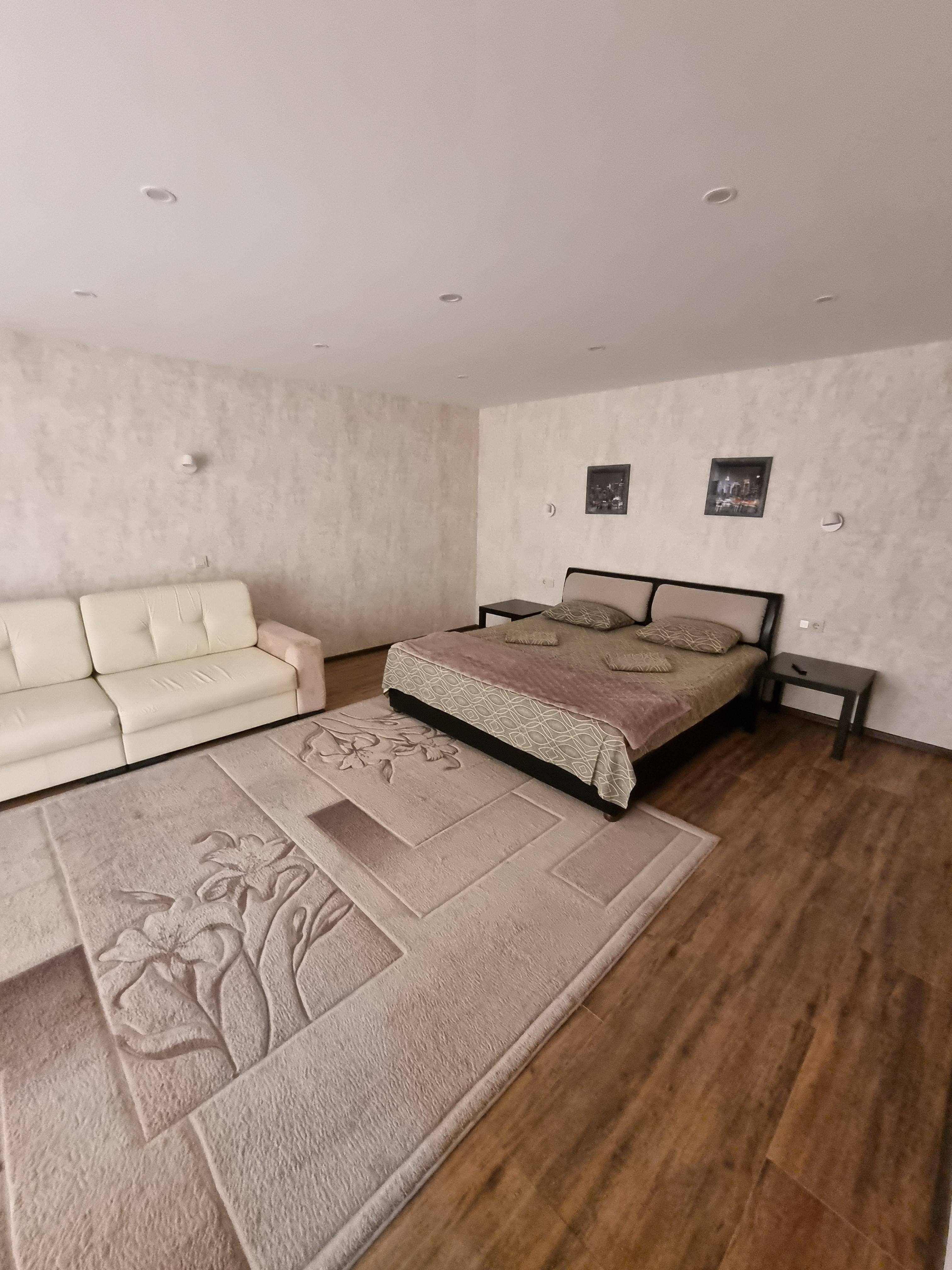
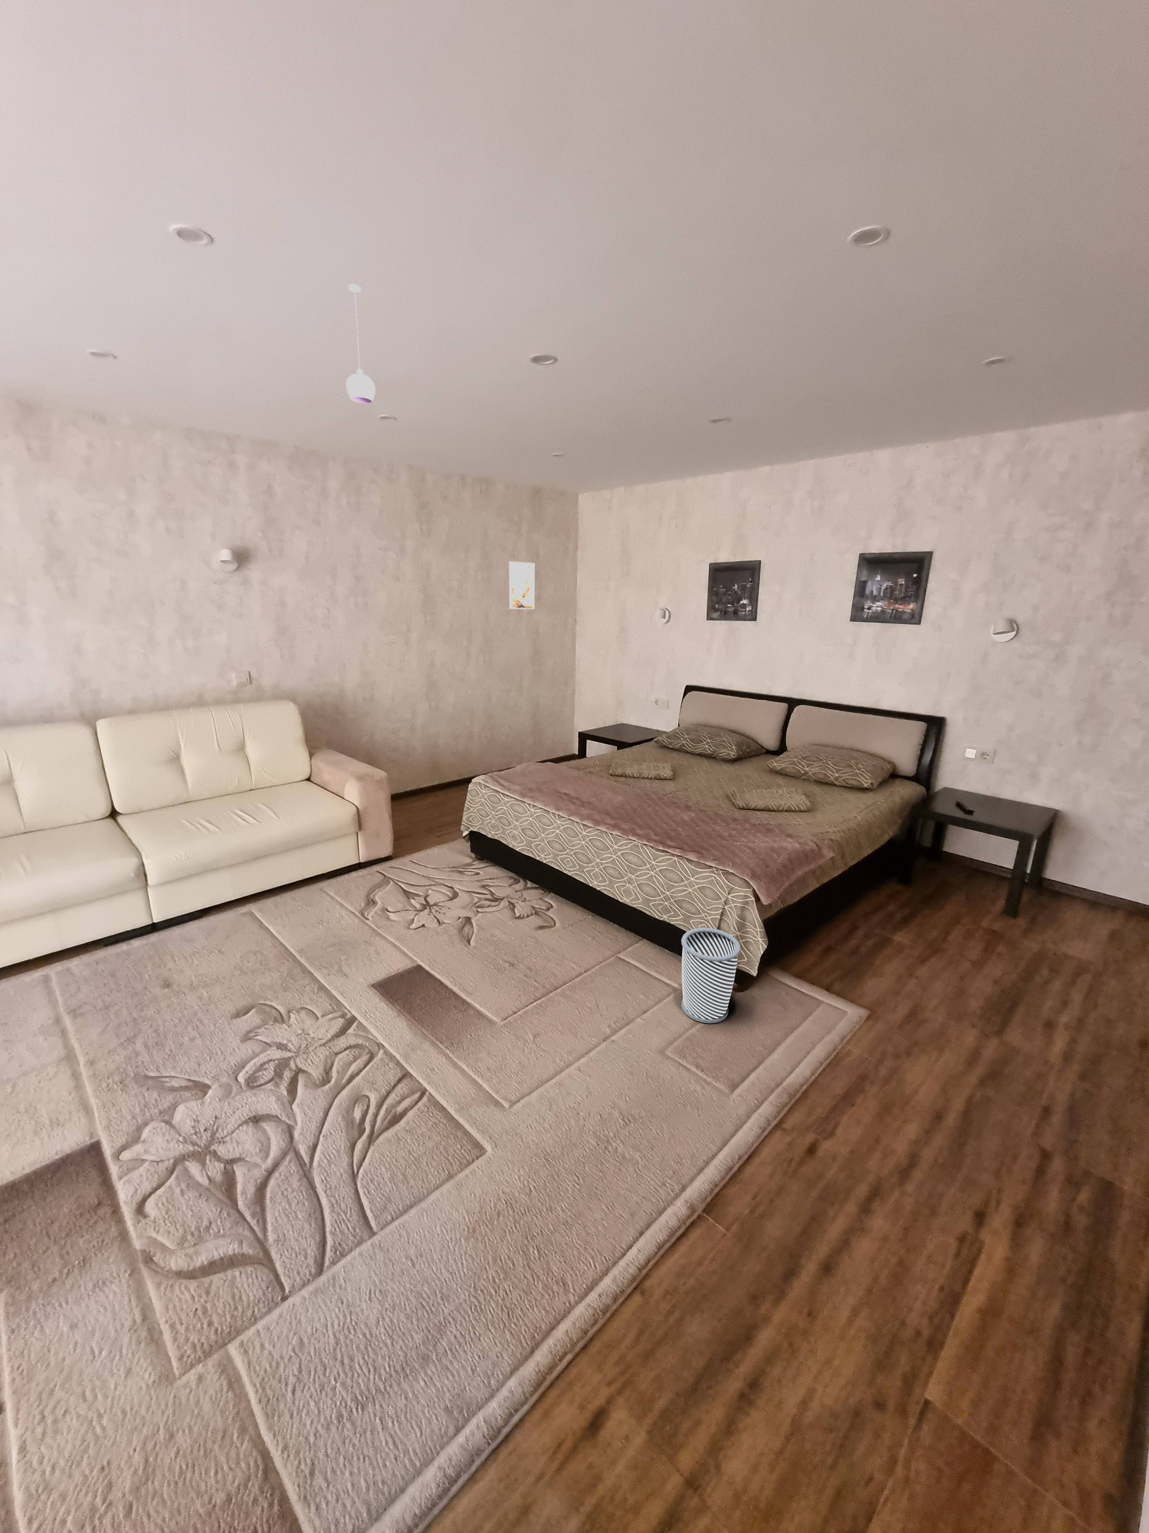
+ wastebasket (707, 975)
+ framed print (523, 585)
+ pendant light (358, 344)
